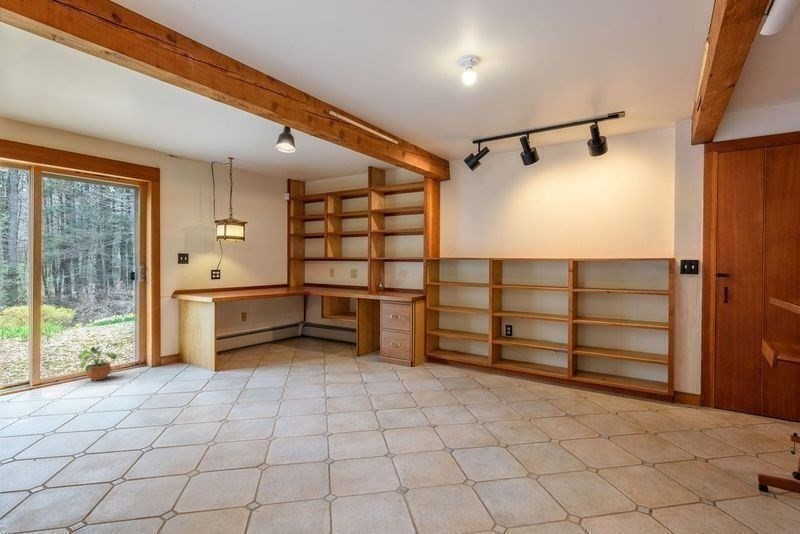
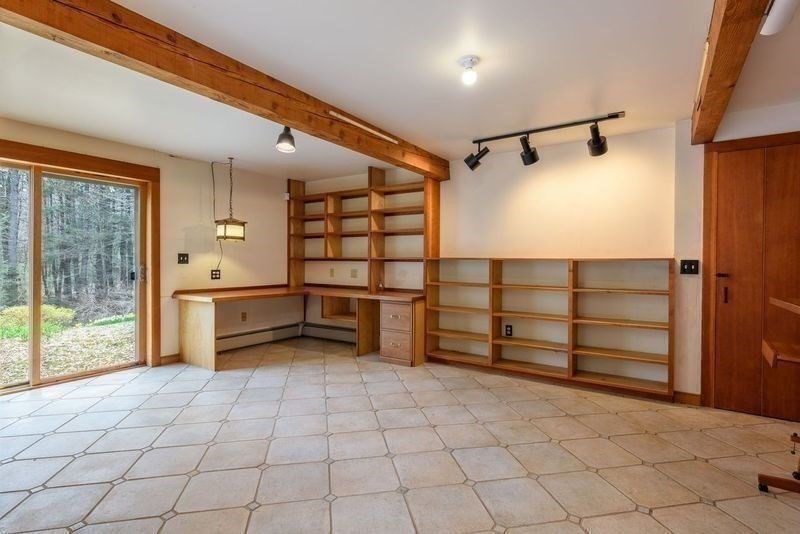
- potted plant (94, 361)
